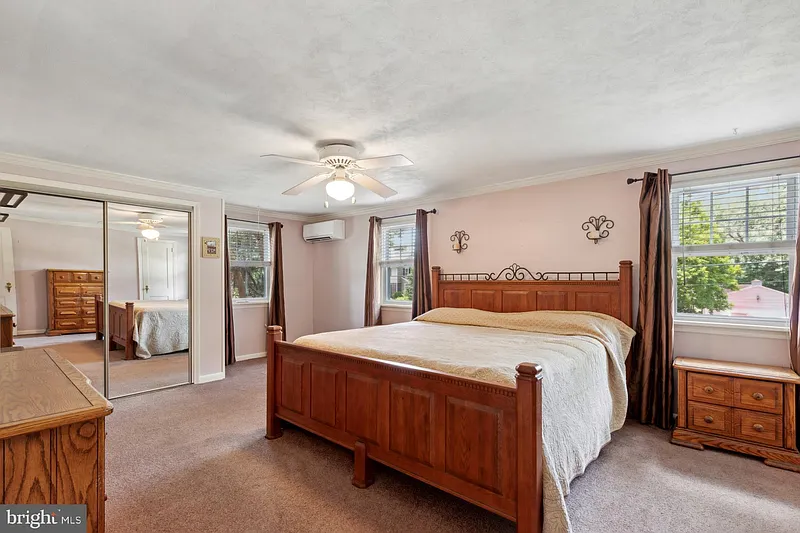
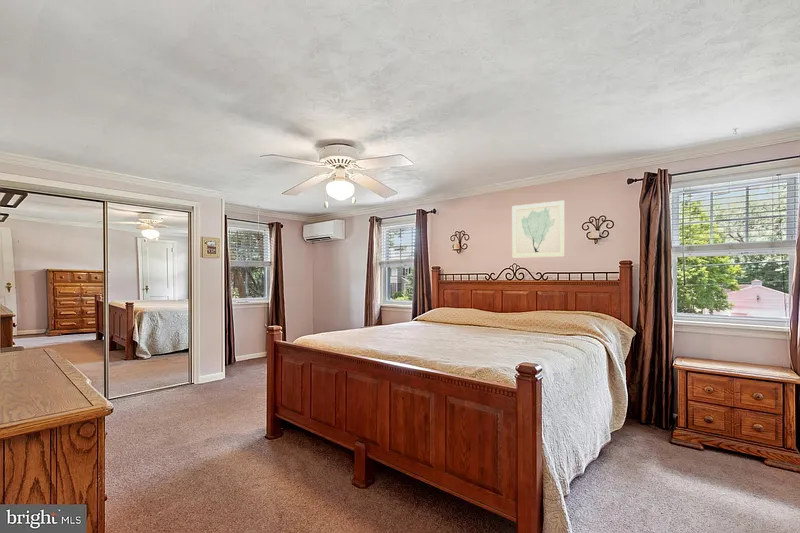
+ wall art (537, 230)
